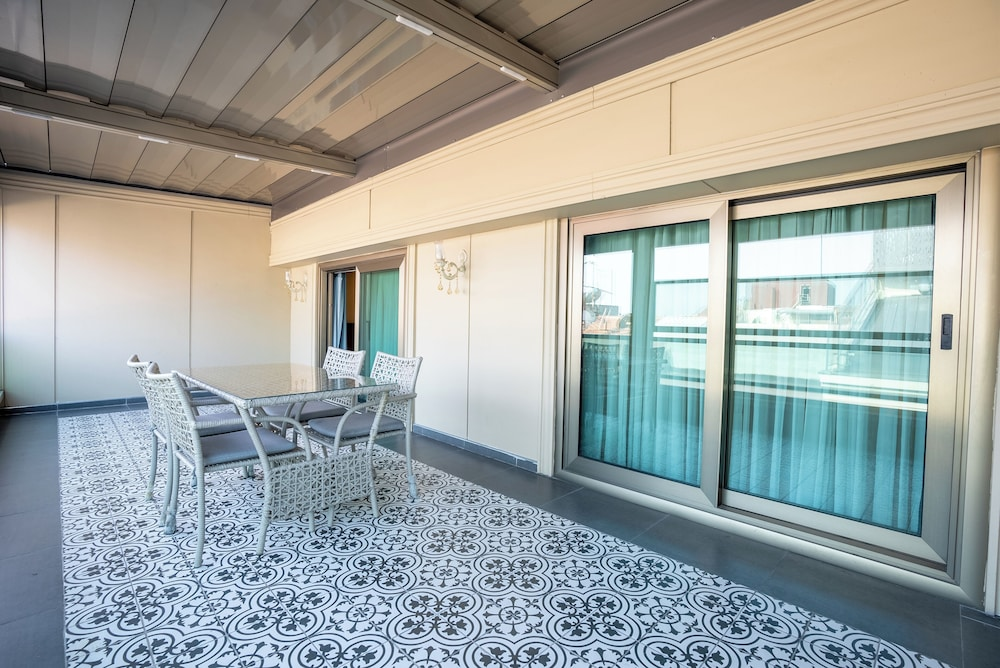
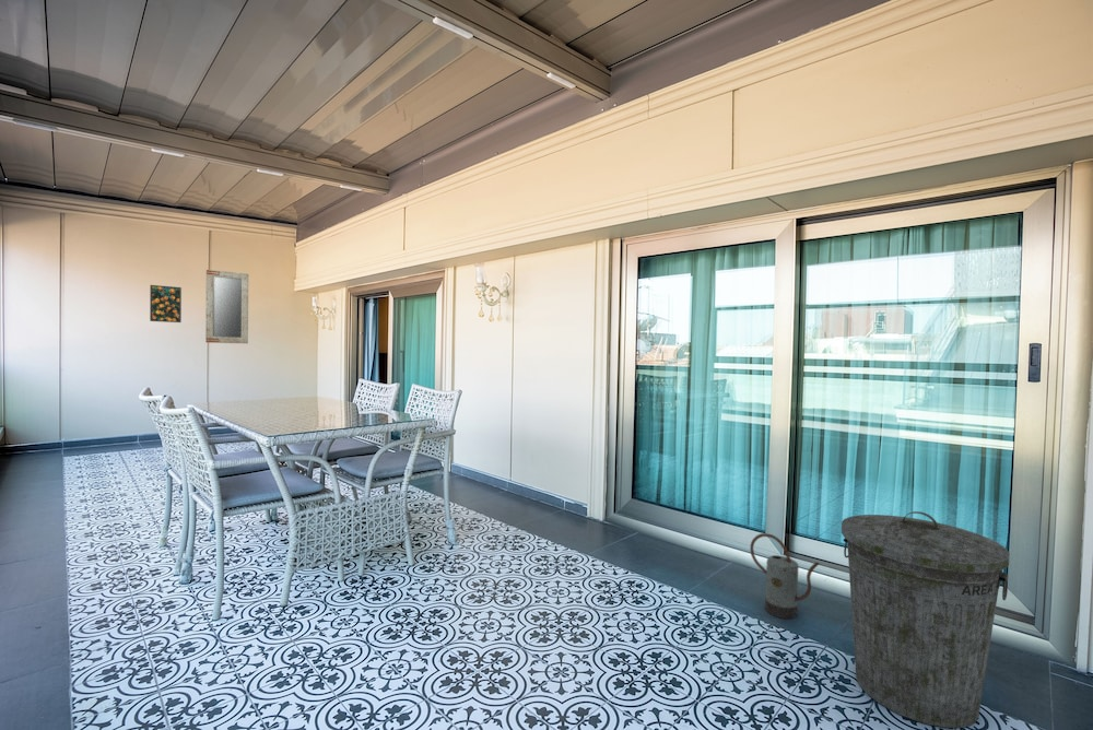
+ trash can (916, 602)
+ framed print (165, 304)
+ home mirror (227, 307)
+ watering can (783, 574)
